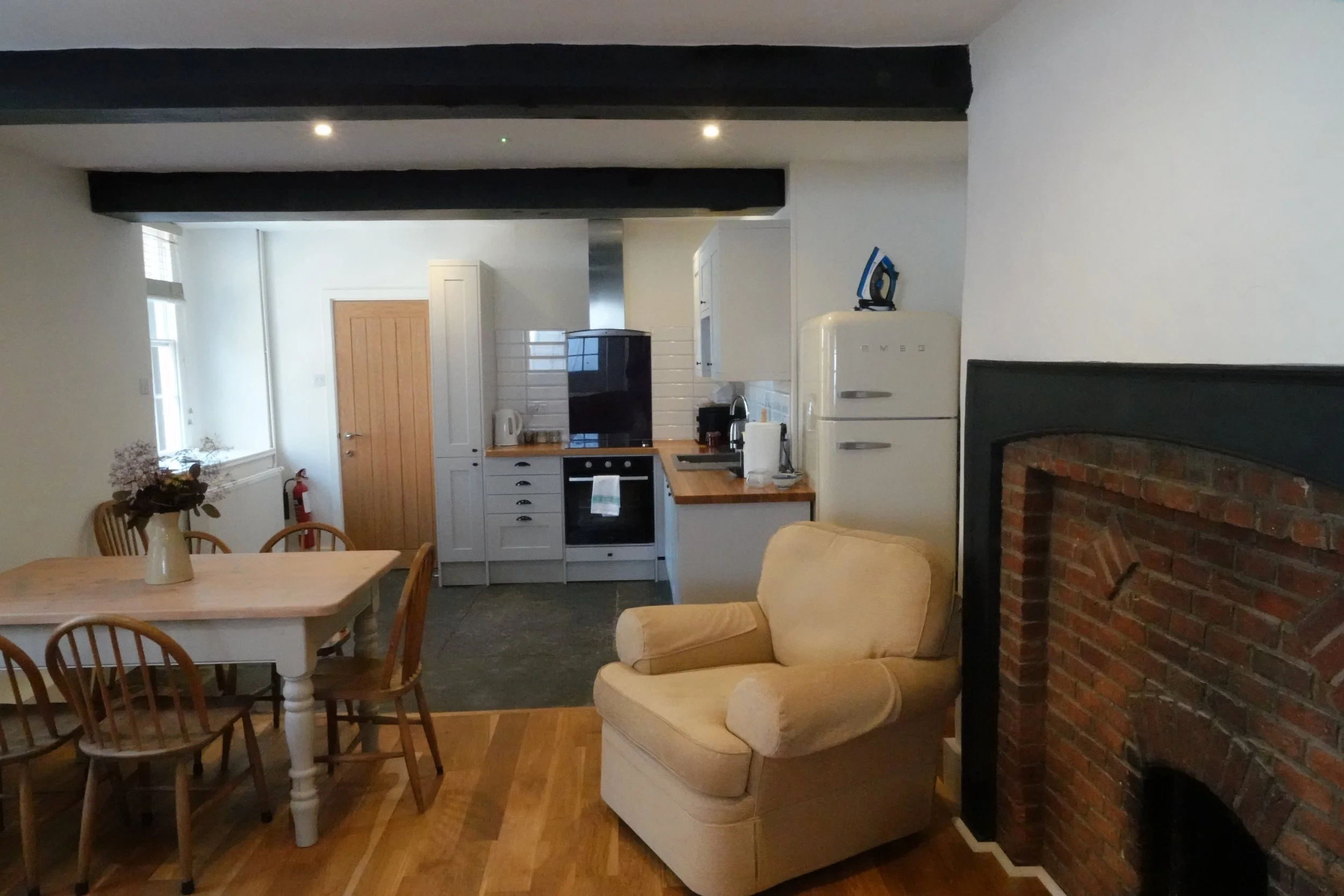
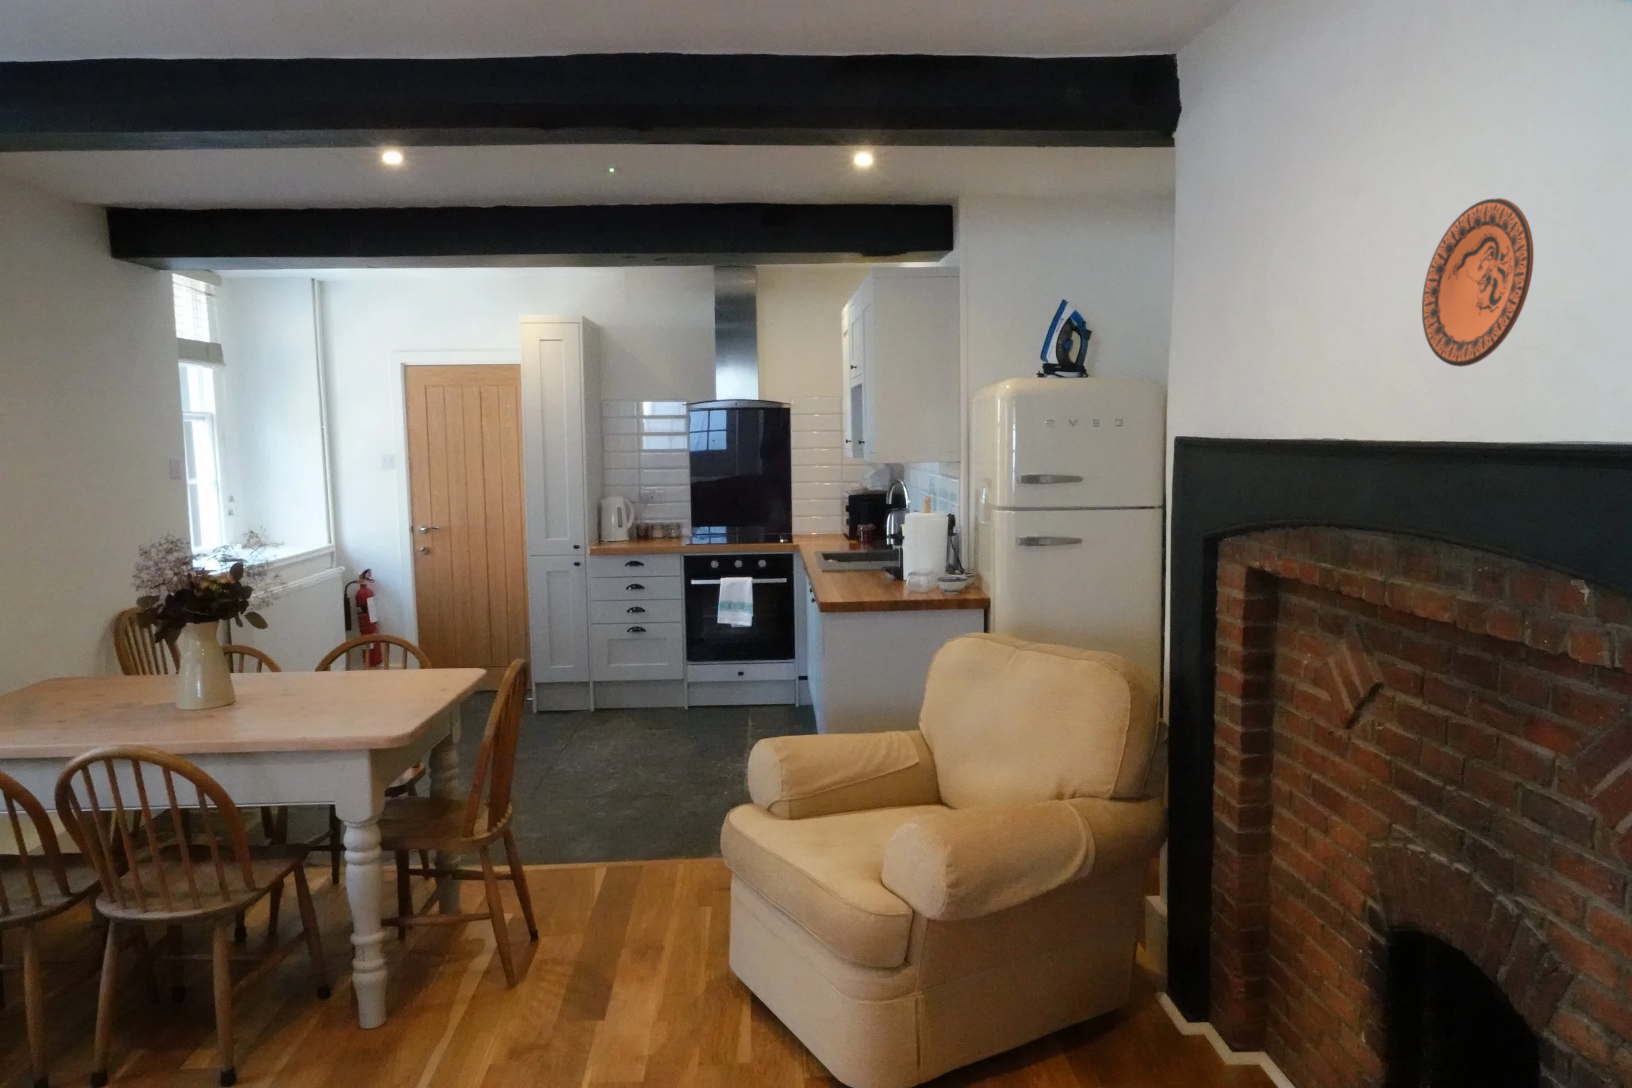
+ decorative plate (1477, 284)
